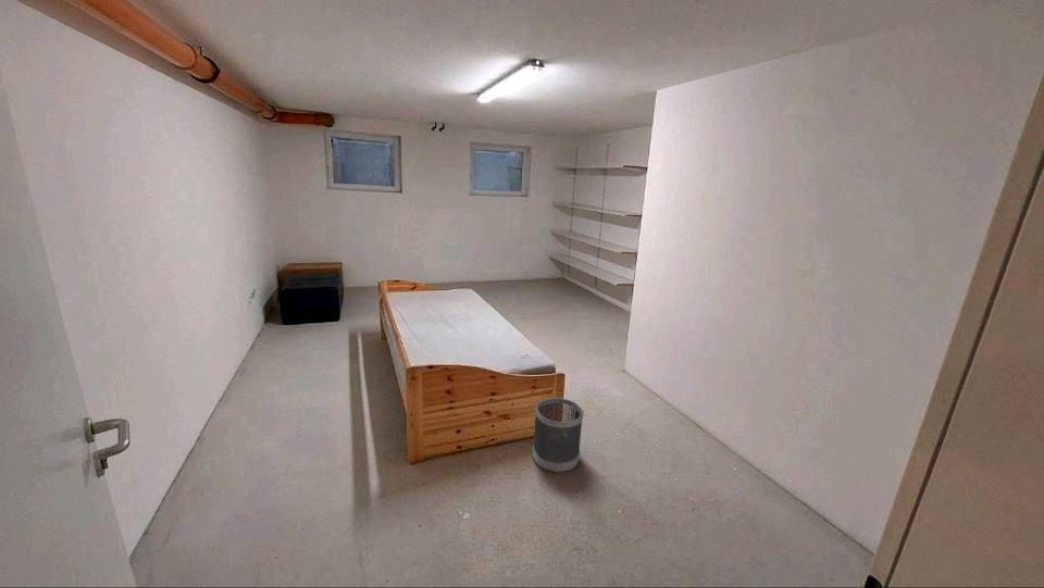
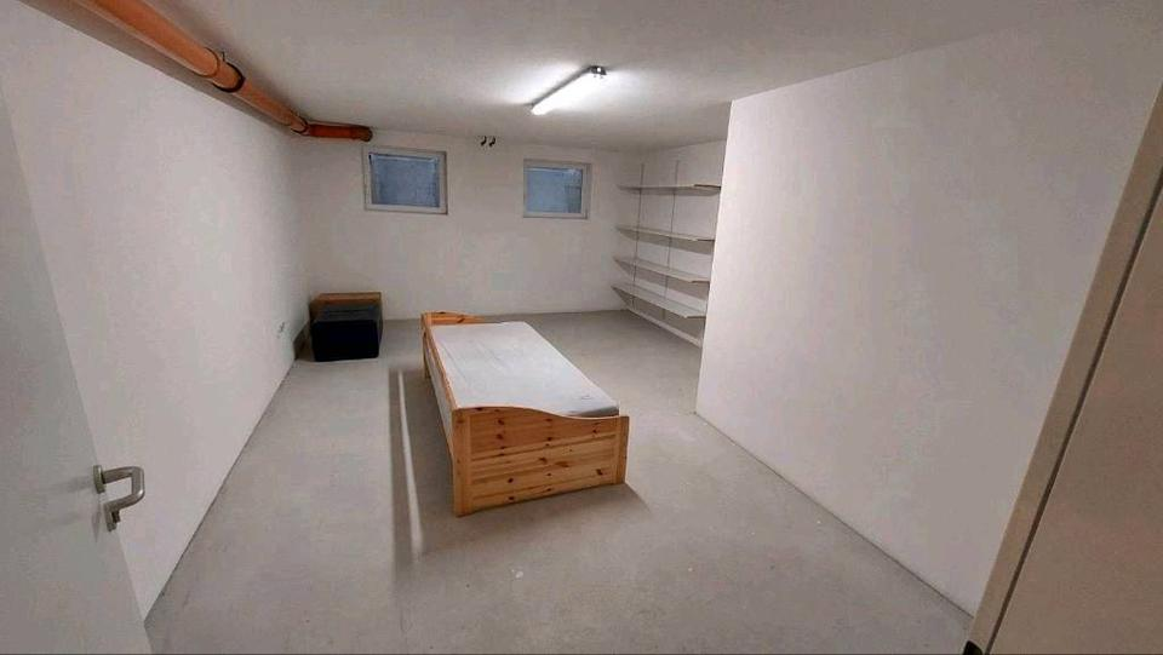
- wastebasket (557, 434)
